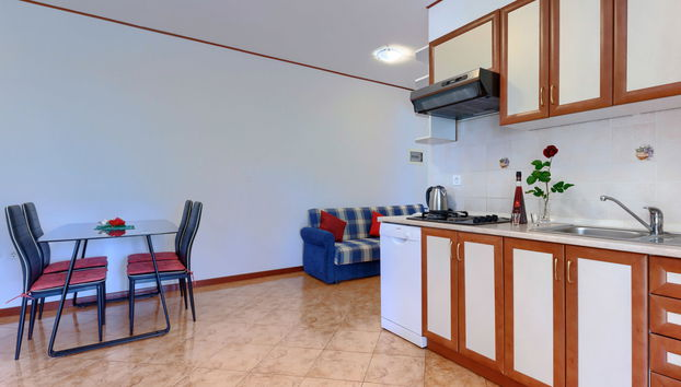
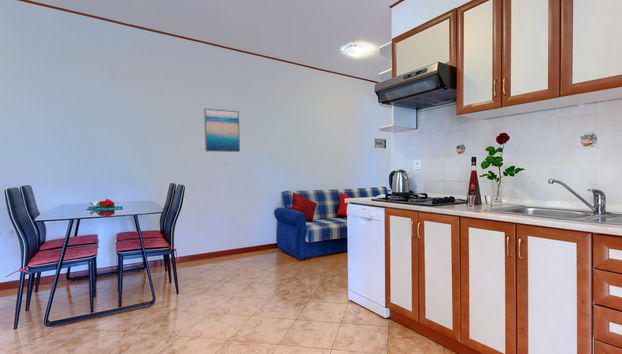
+ wall art (222, 130)
